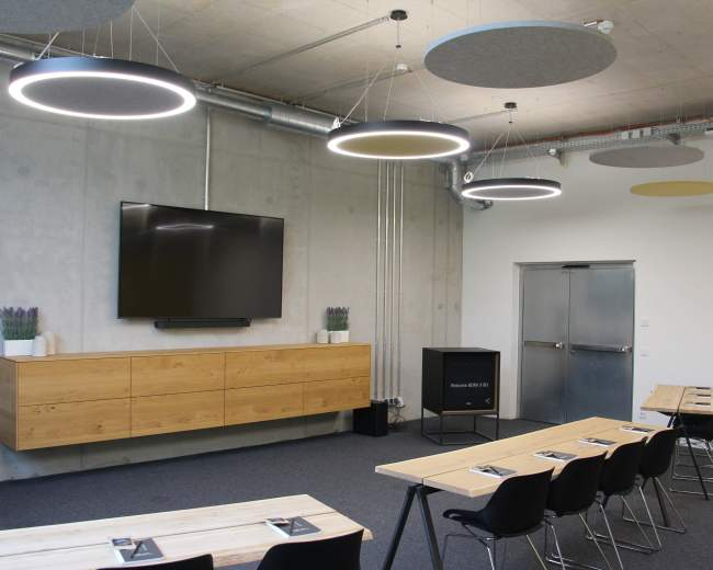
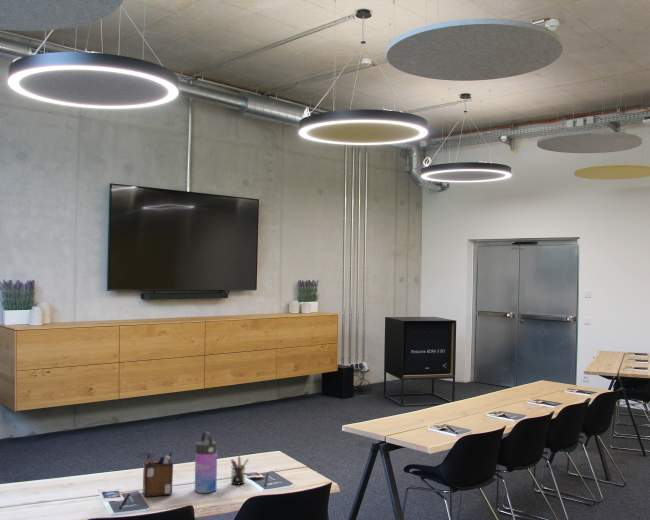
+ desk organizer (158, 471)
+ pen holder (239, 468)
+ water bottle (206, 460)
